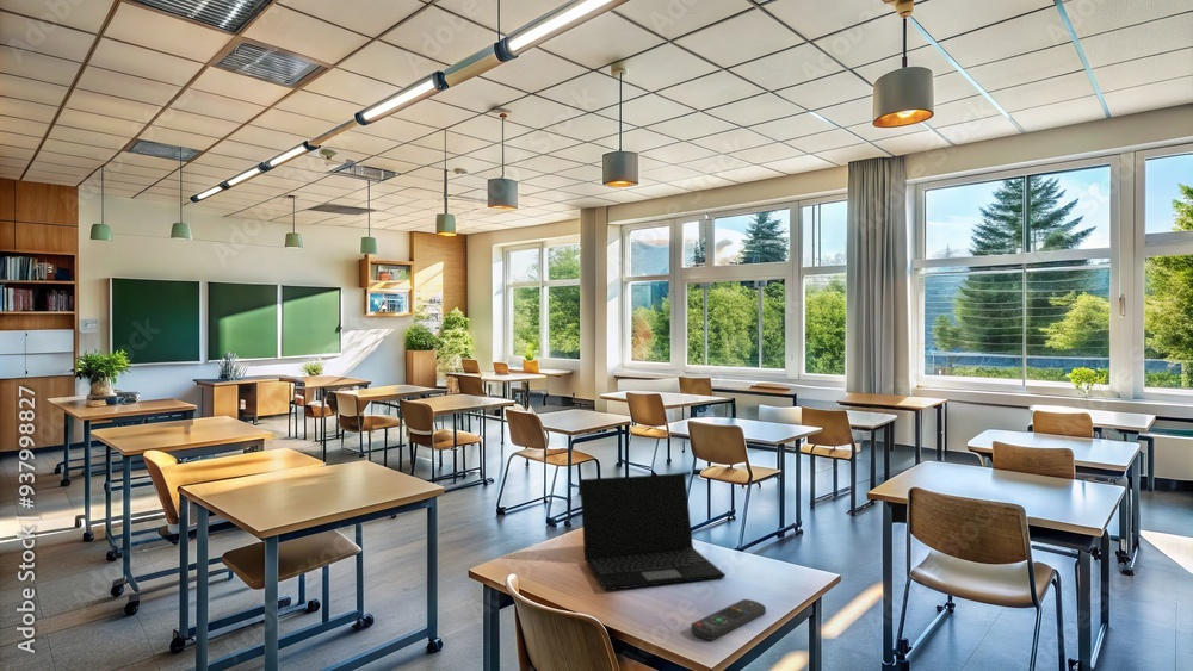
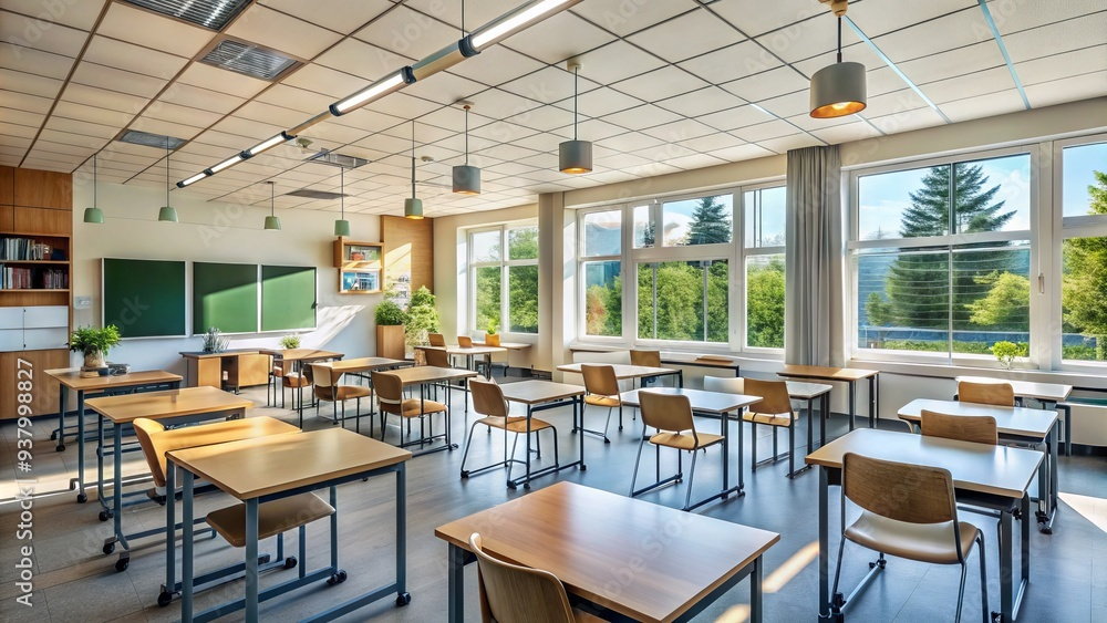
- remote control (729, 617)
- laptop (648, 526)
